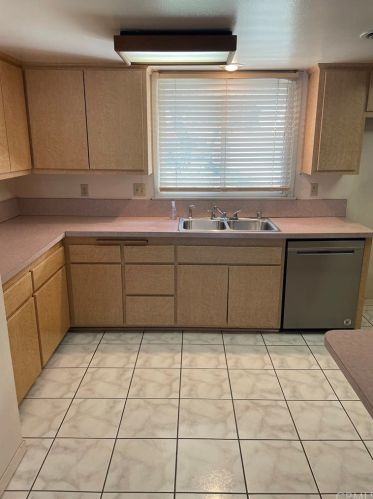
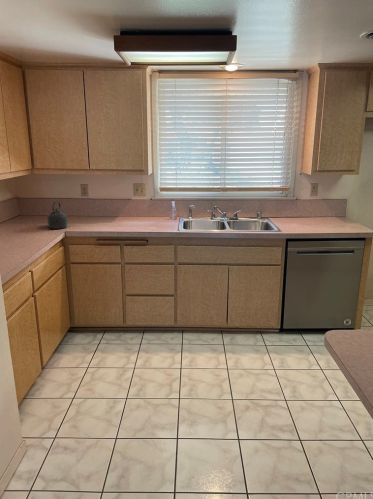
+ kettle (58, 213)
